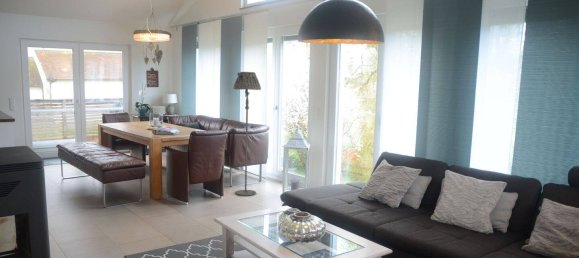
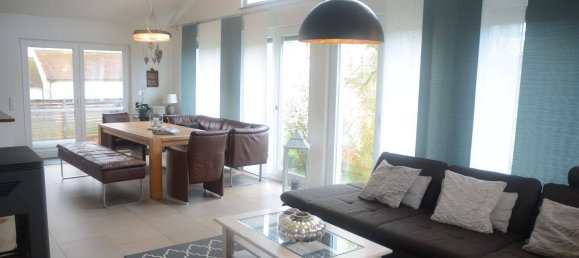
- floor lamp (246, 133)
